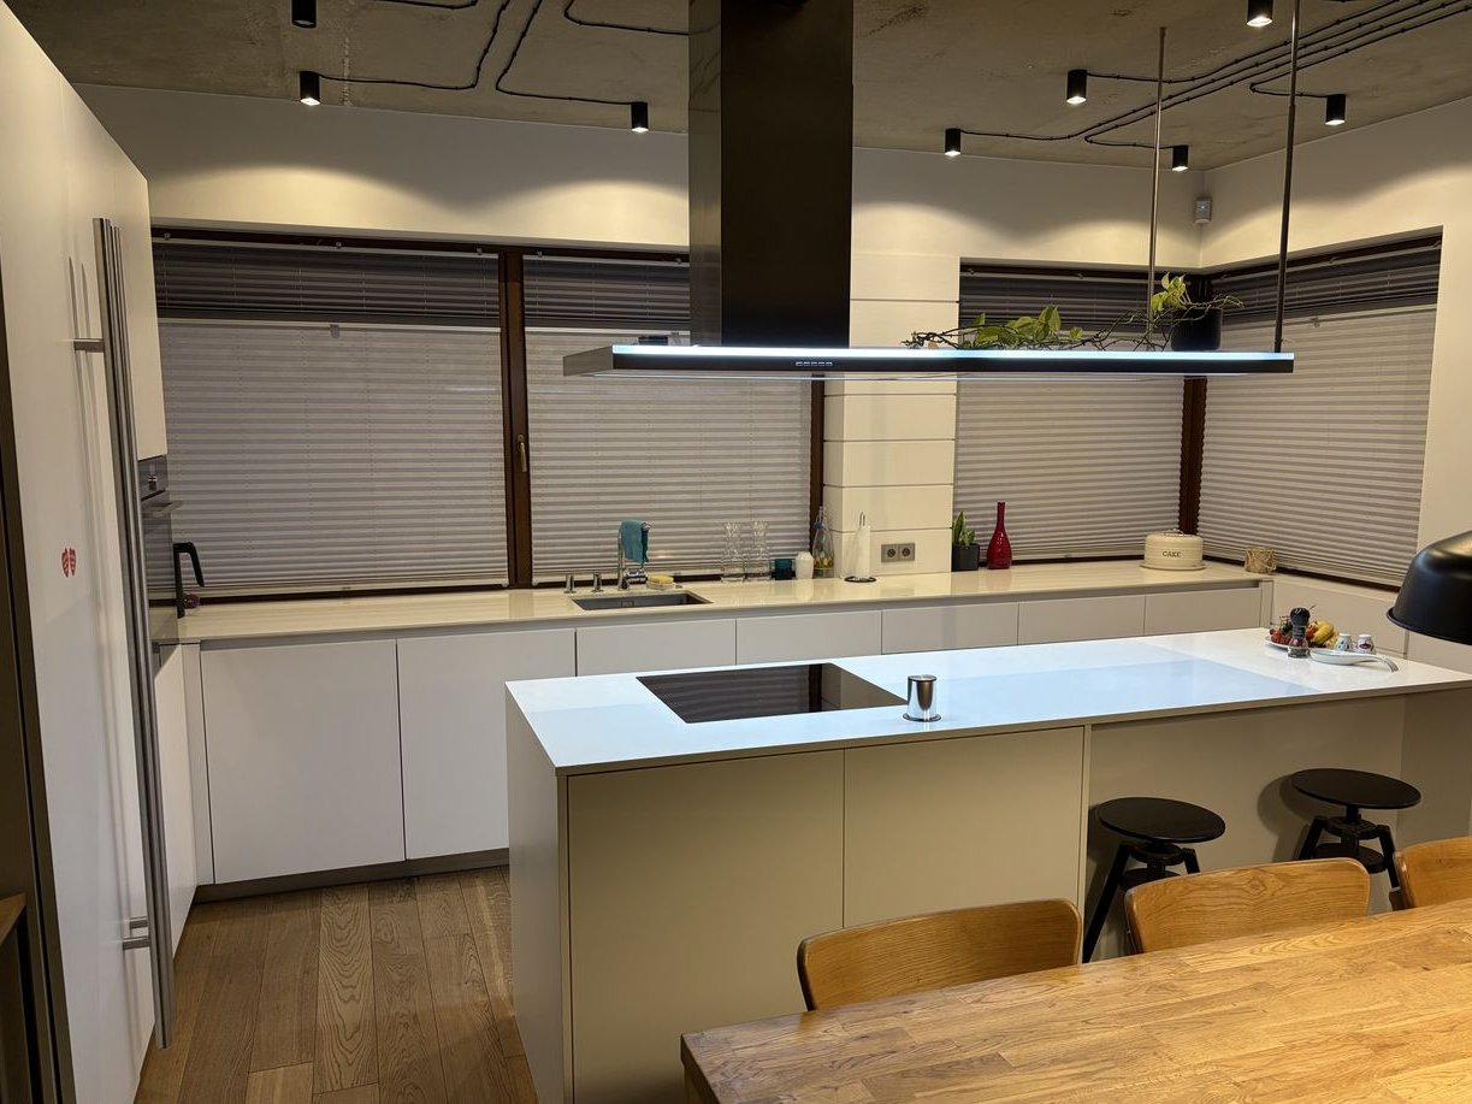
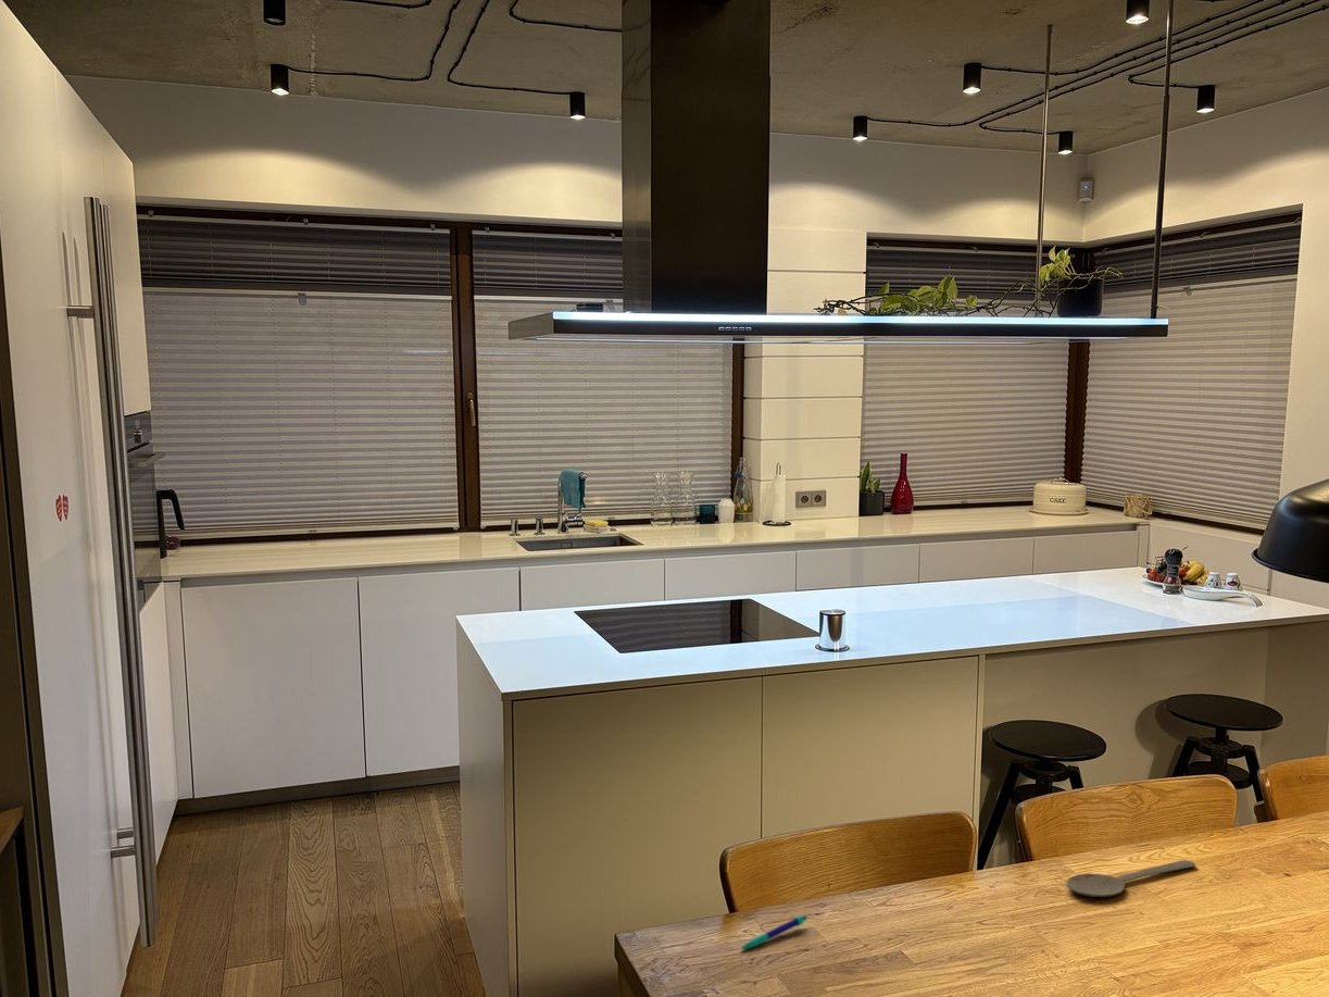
+ pen (773, 932)
+ wooden spoon (1133, 875)
